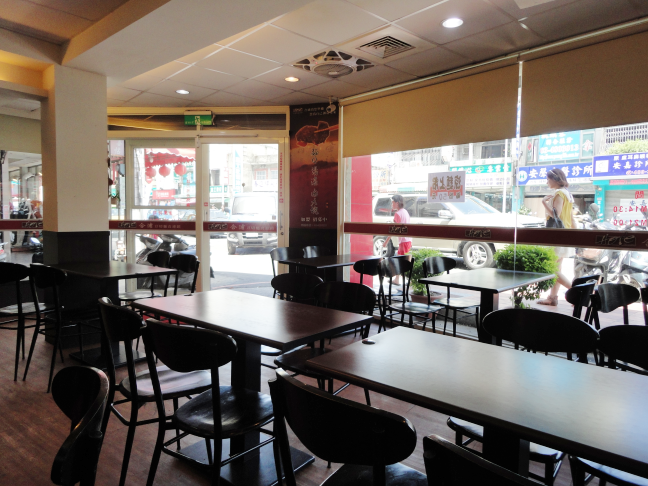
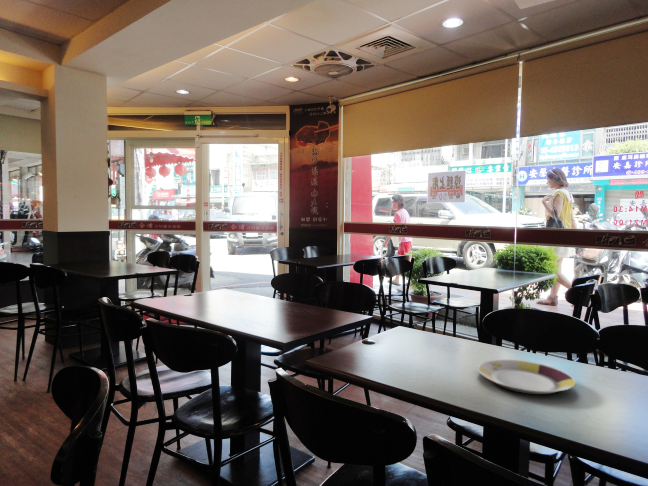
+ plate (524, 377)
